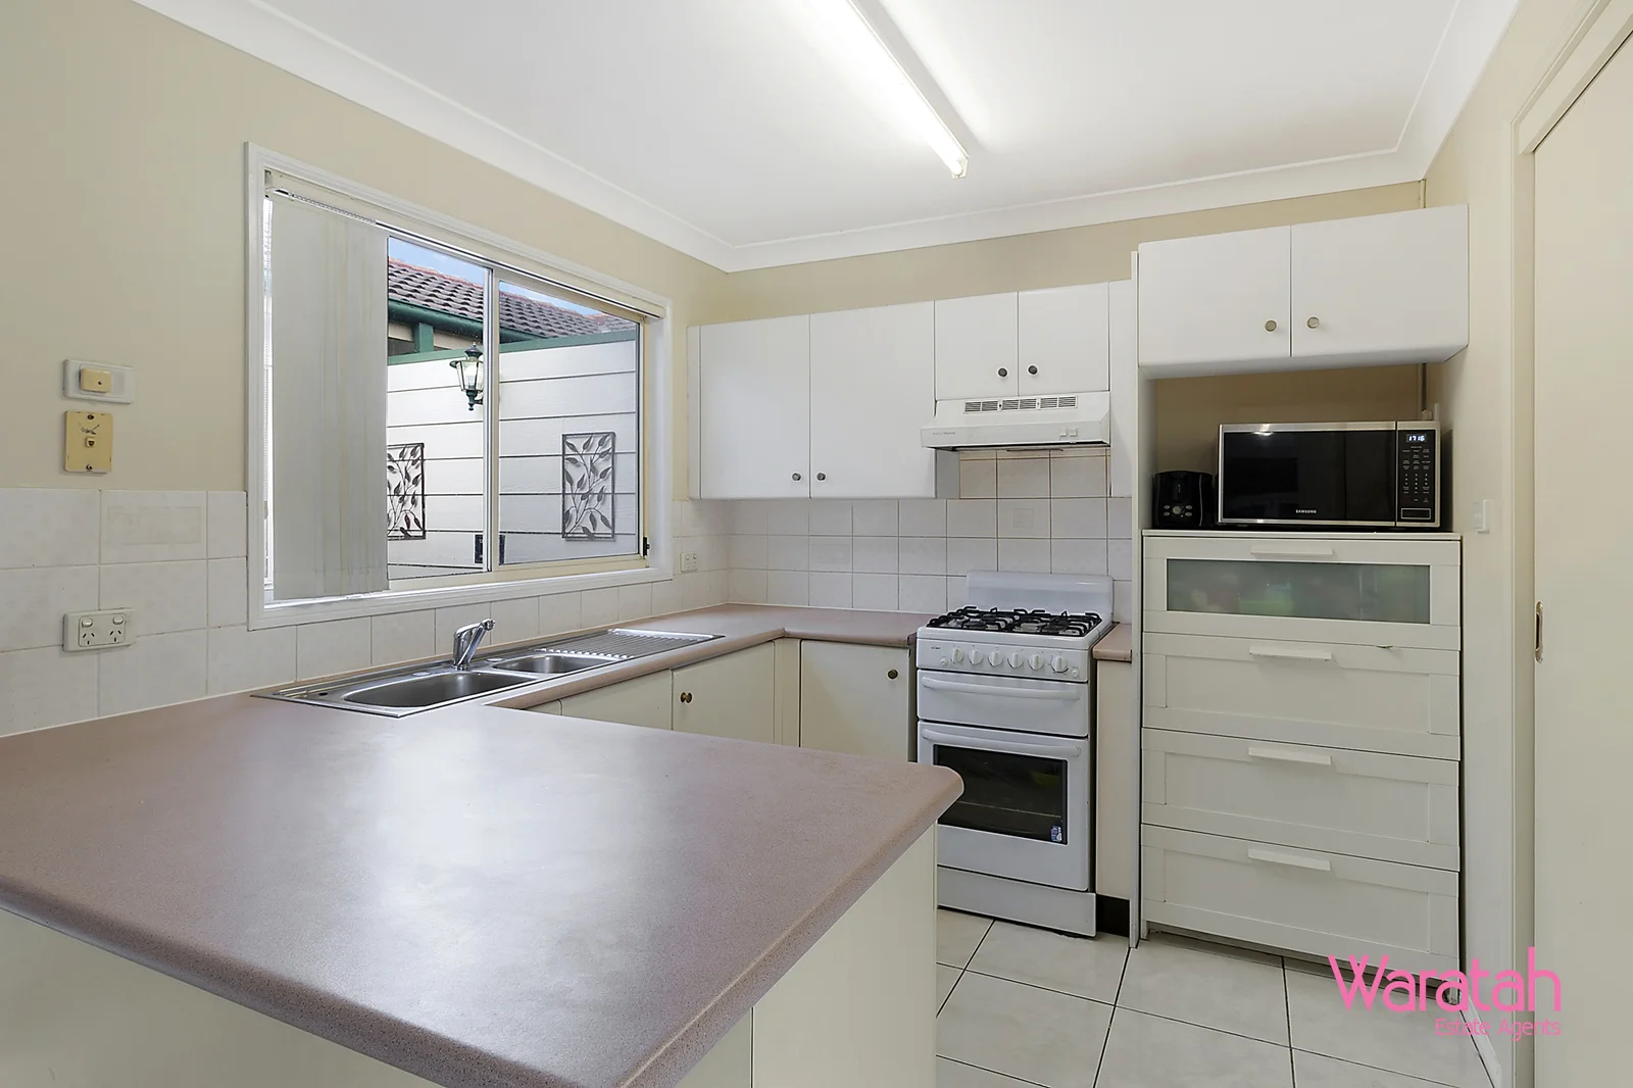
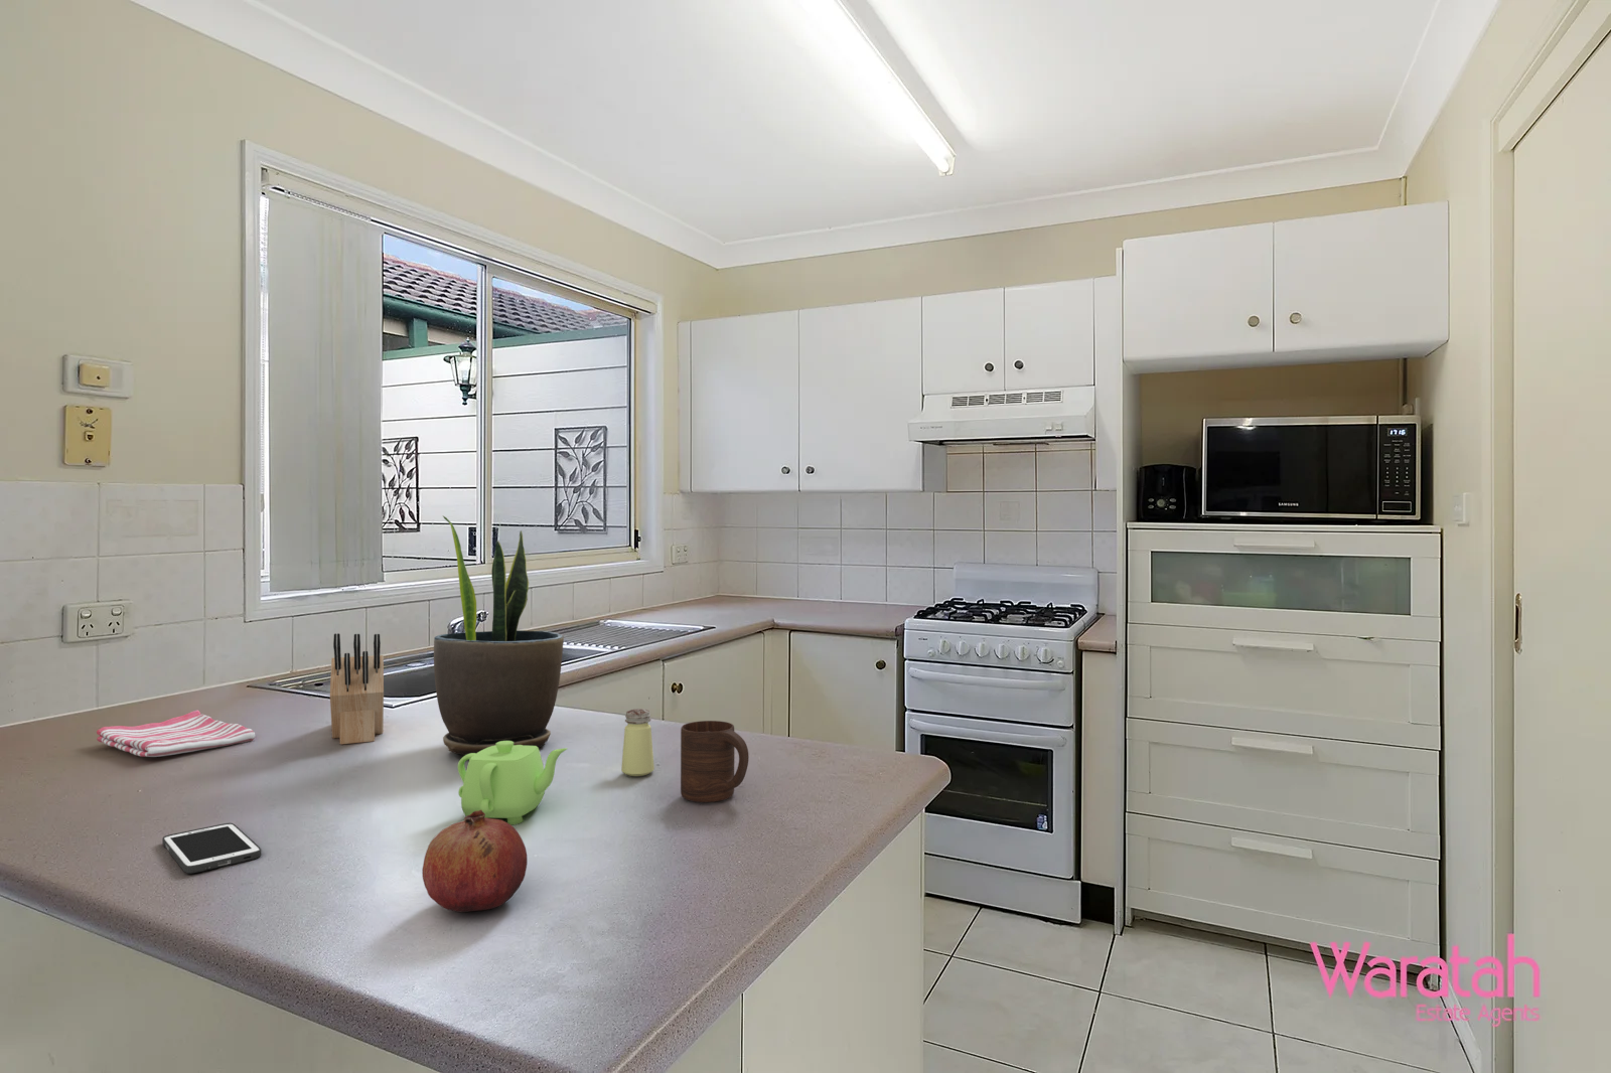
+ cell phone (211, 847)
+ saltshaker (637, 741)
+ dish towel (175, 733)
+ cup (715, 760)
+ teapot (513, 780)
+ fruit (476, 861)
+ knife block (357, 681)
+ potted plant (499, 630)
